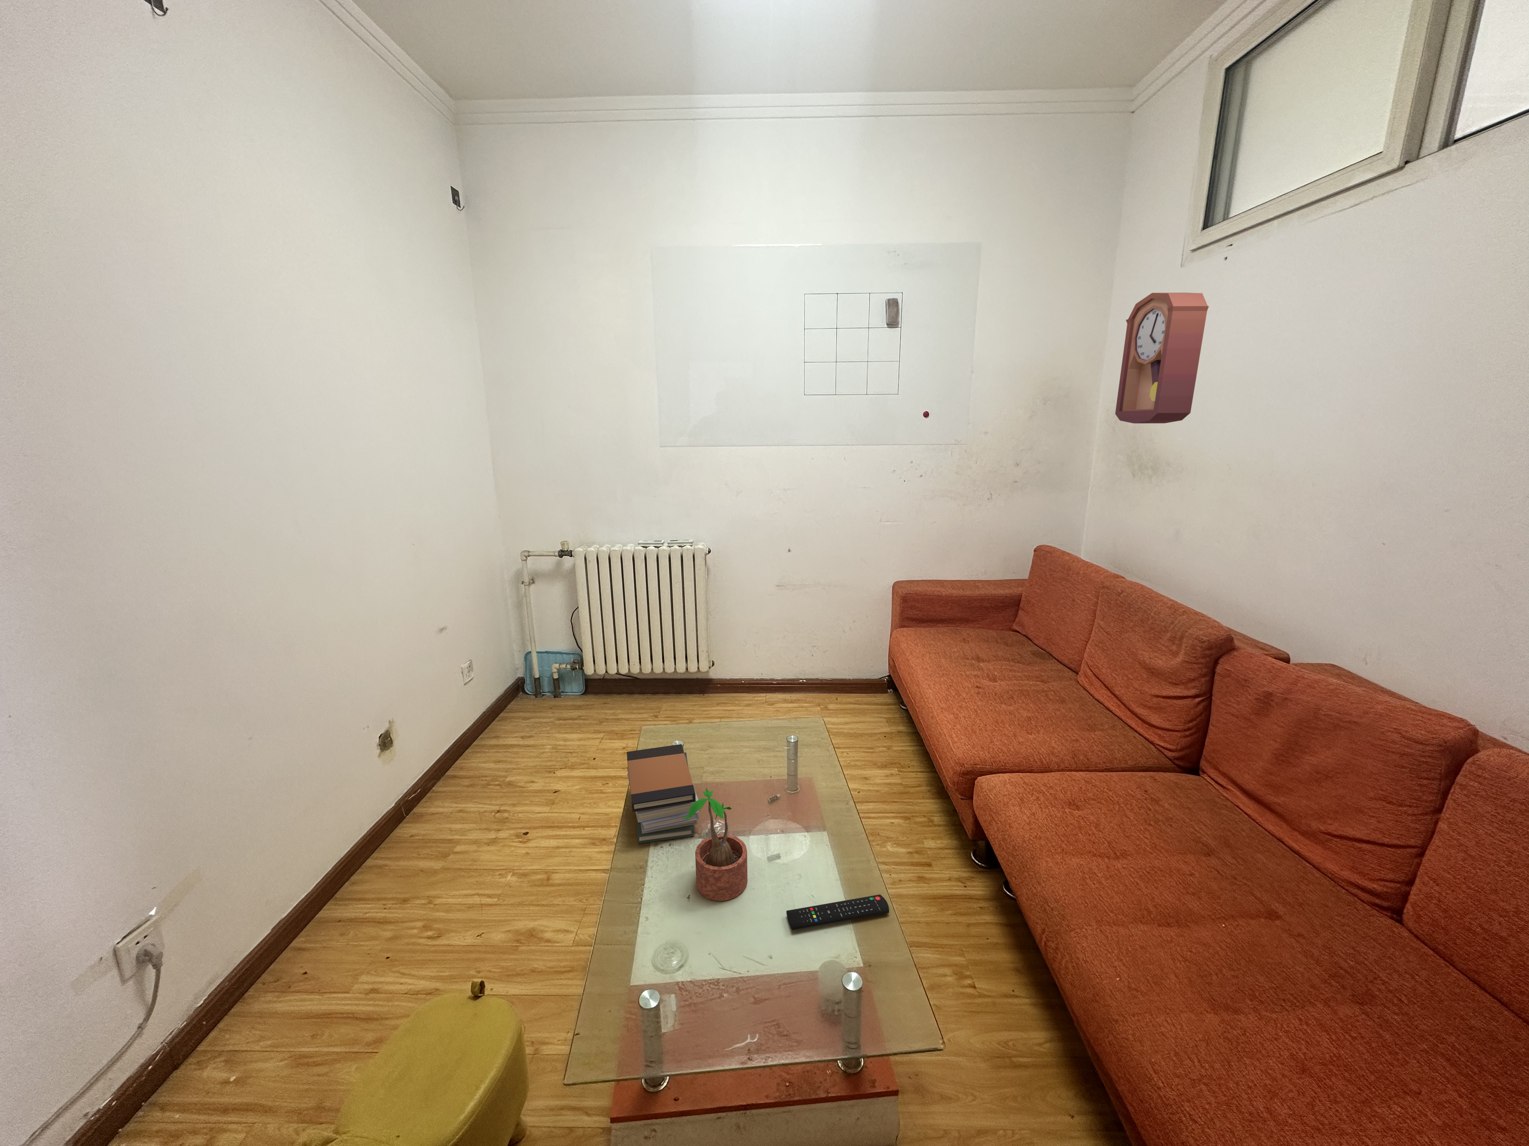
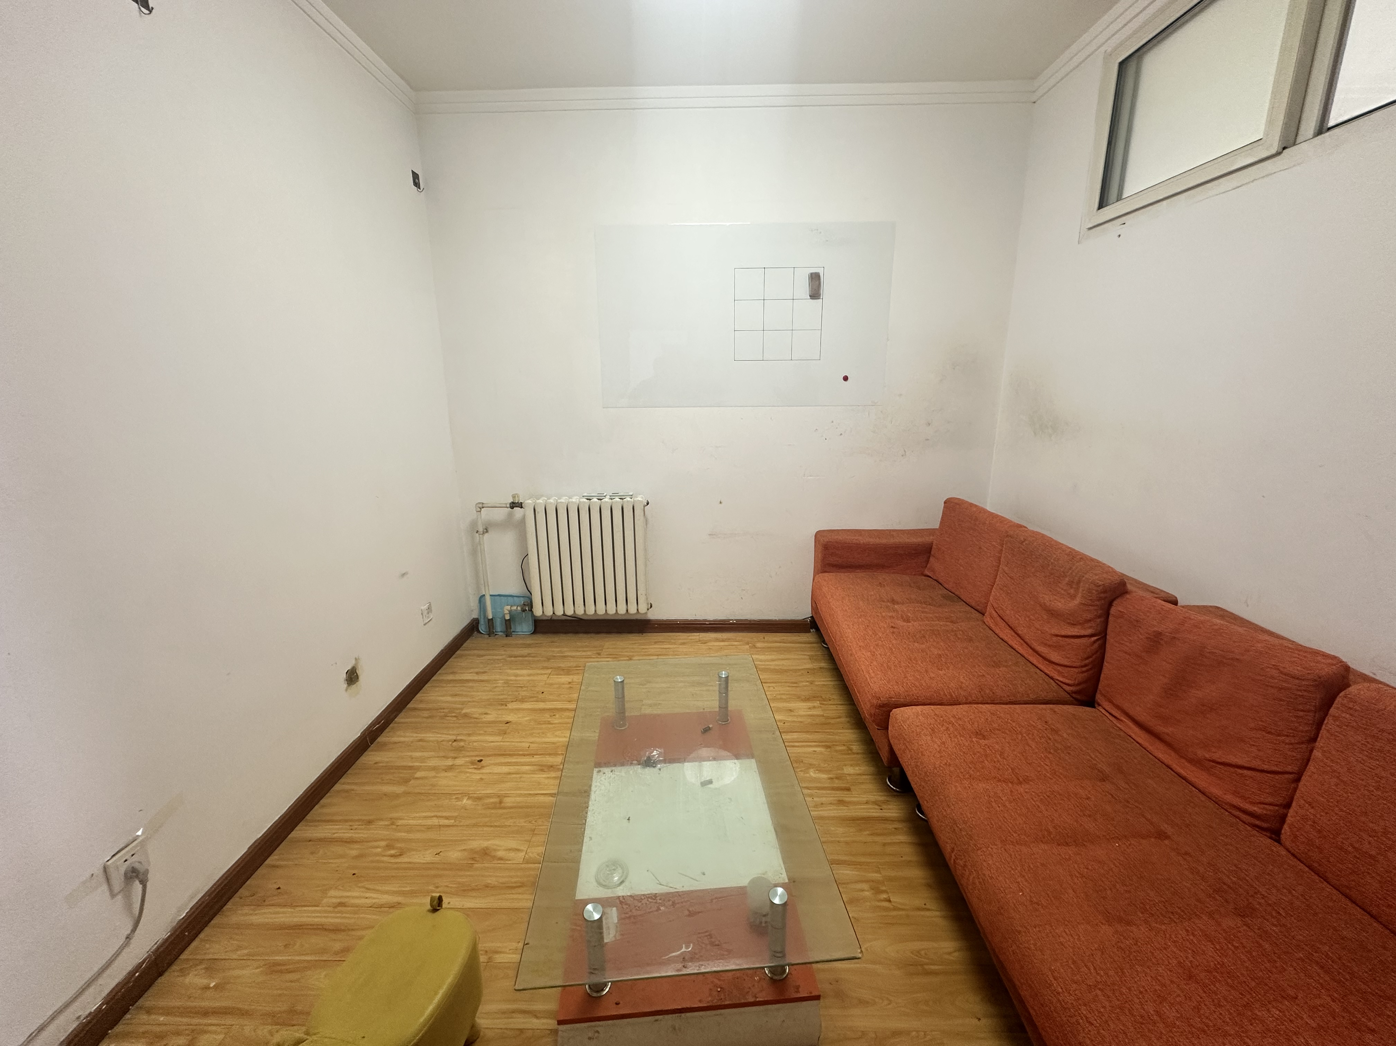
- potted plant (714, 840)
- remote control (838, 912)
- pendulum clock (1158, 360)
- book stack (661, 792)
